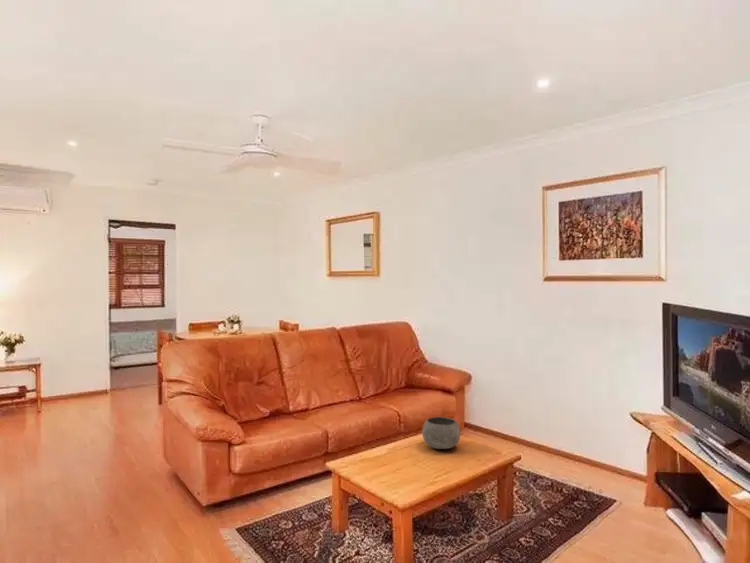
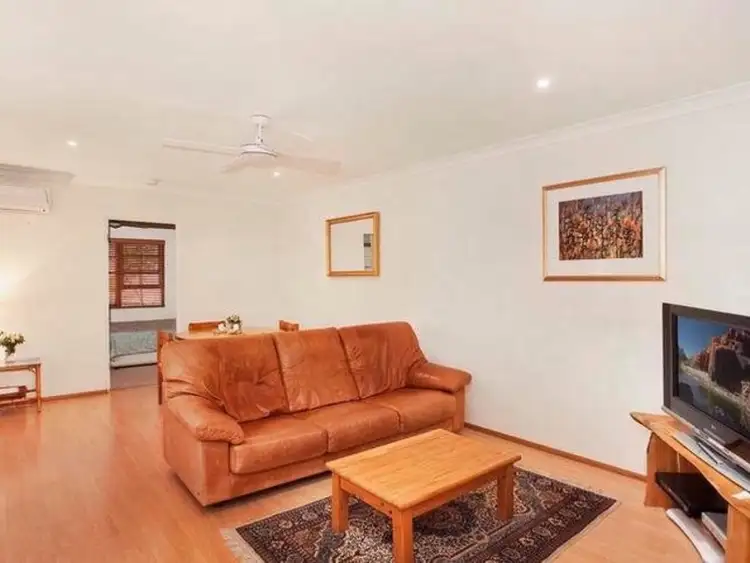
- bowl (441, 433)
